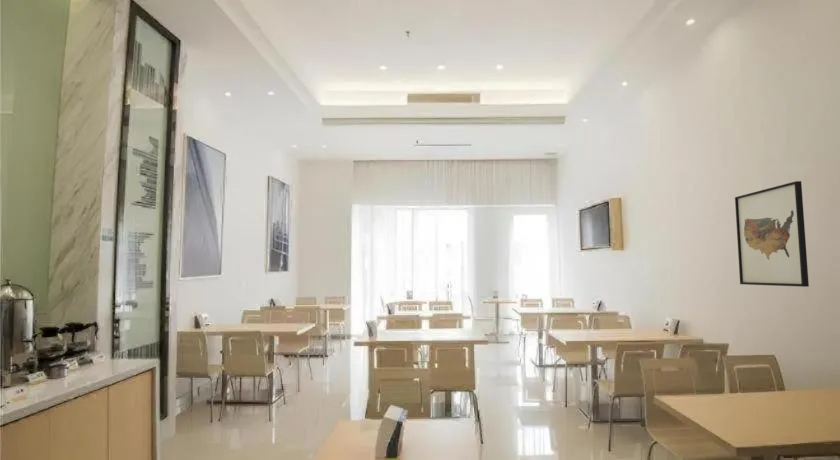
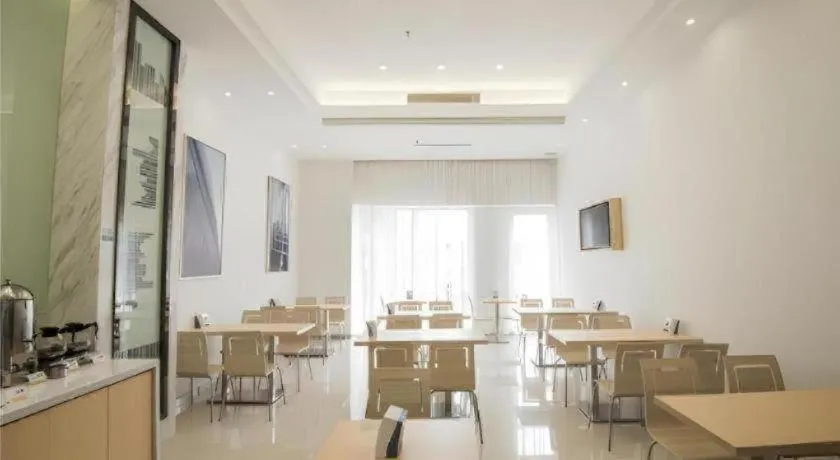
- wall art (768, 237)
